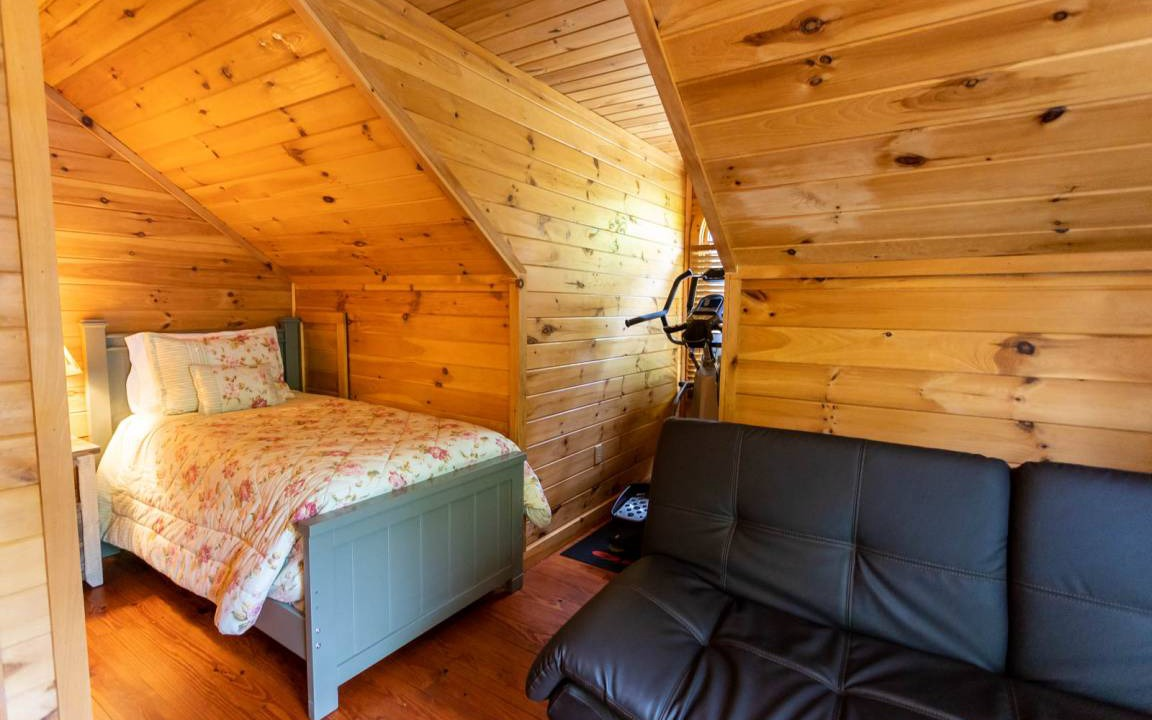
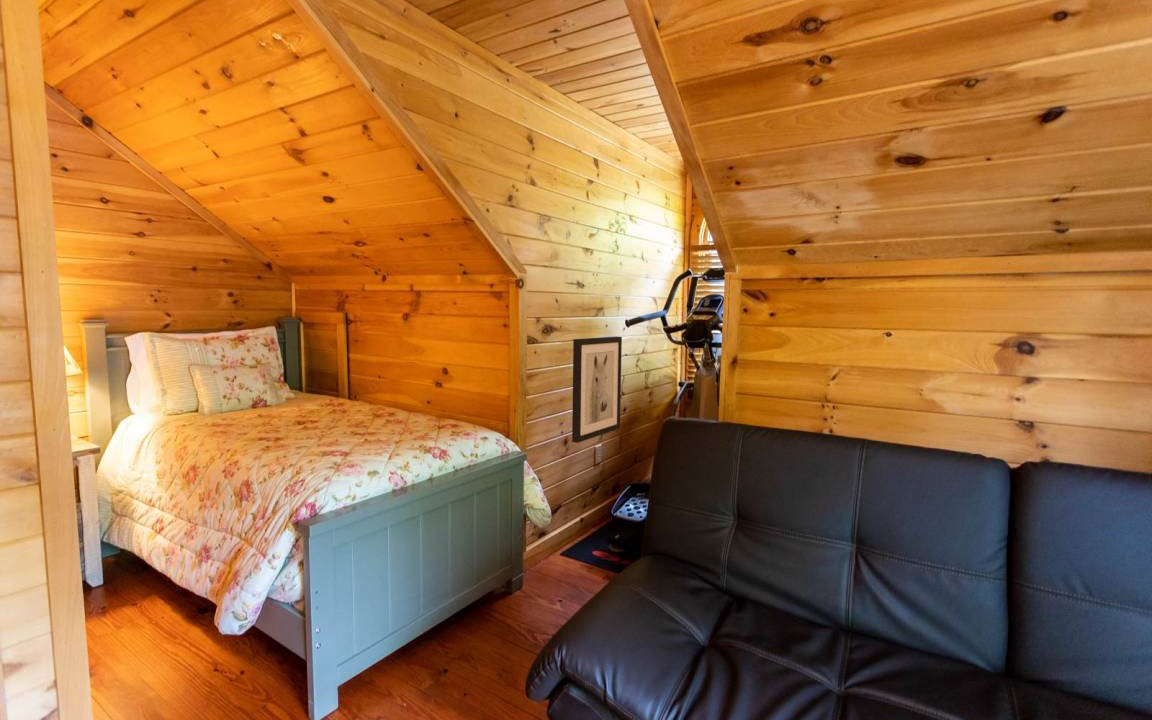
+ wall art (598, 386)
